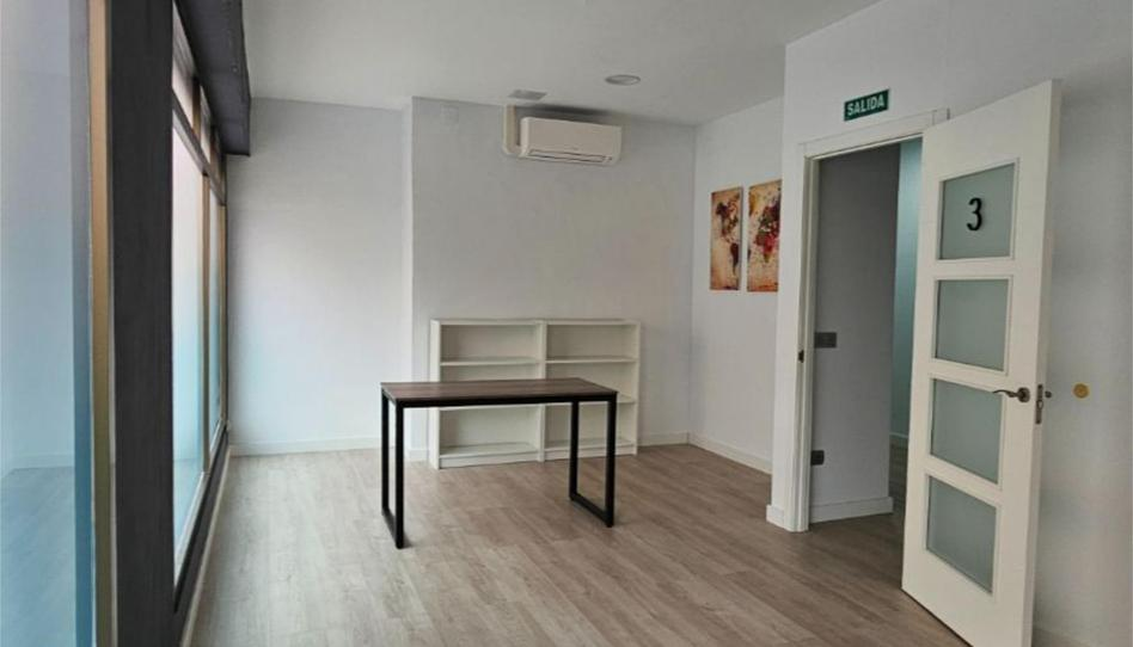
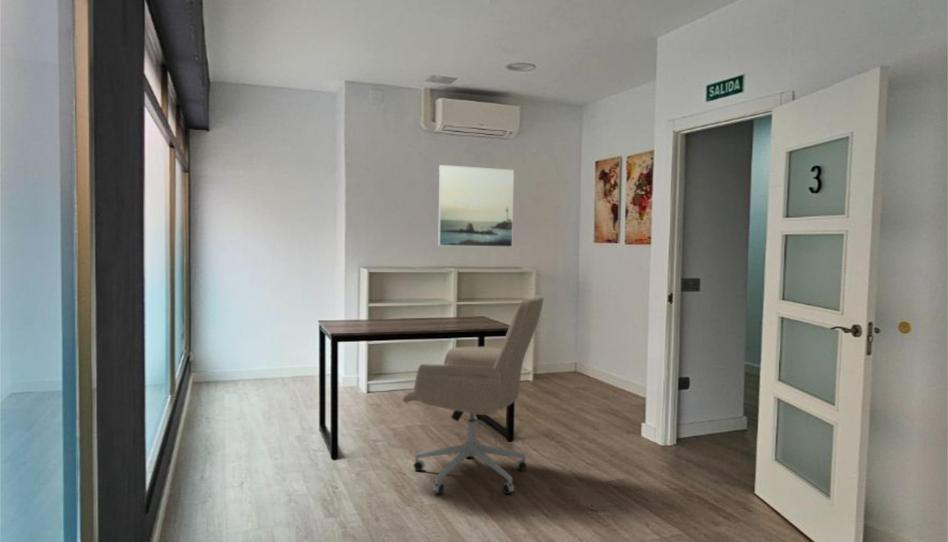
+ office chair (476, 386)
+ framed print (476, 207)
